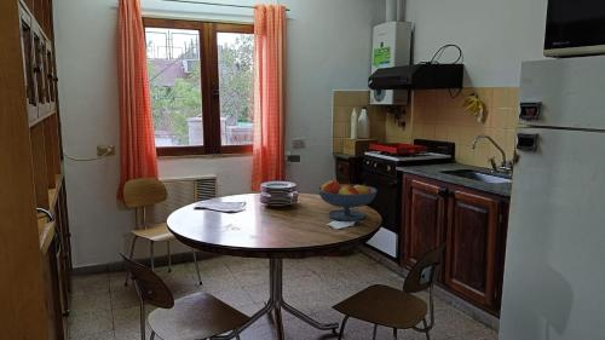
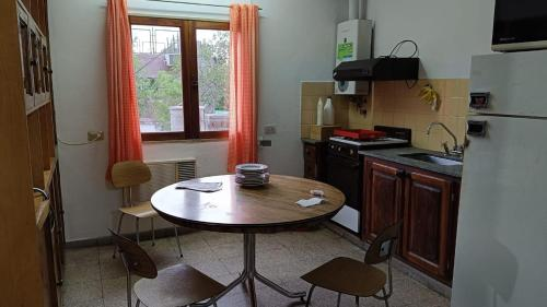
- fruit bowl (346, 197)
